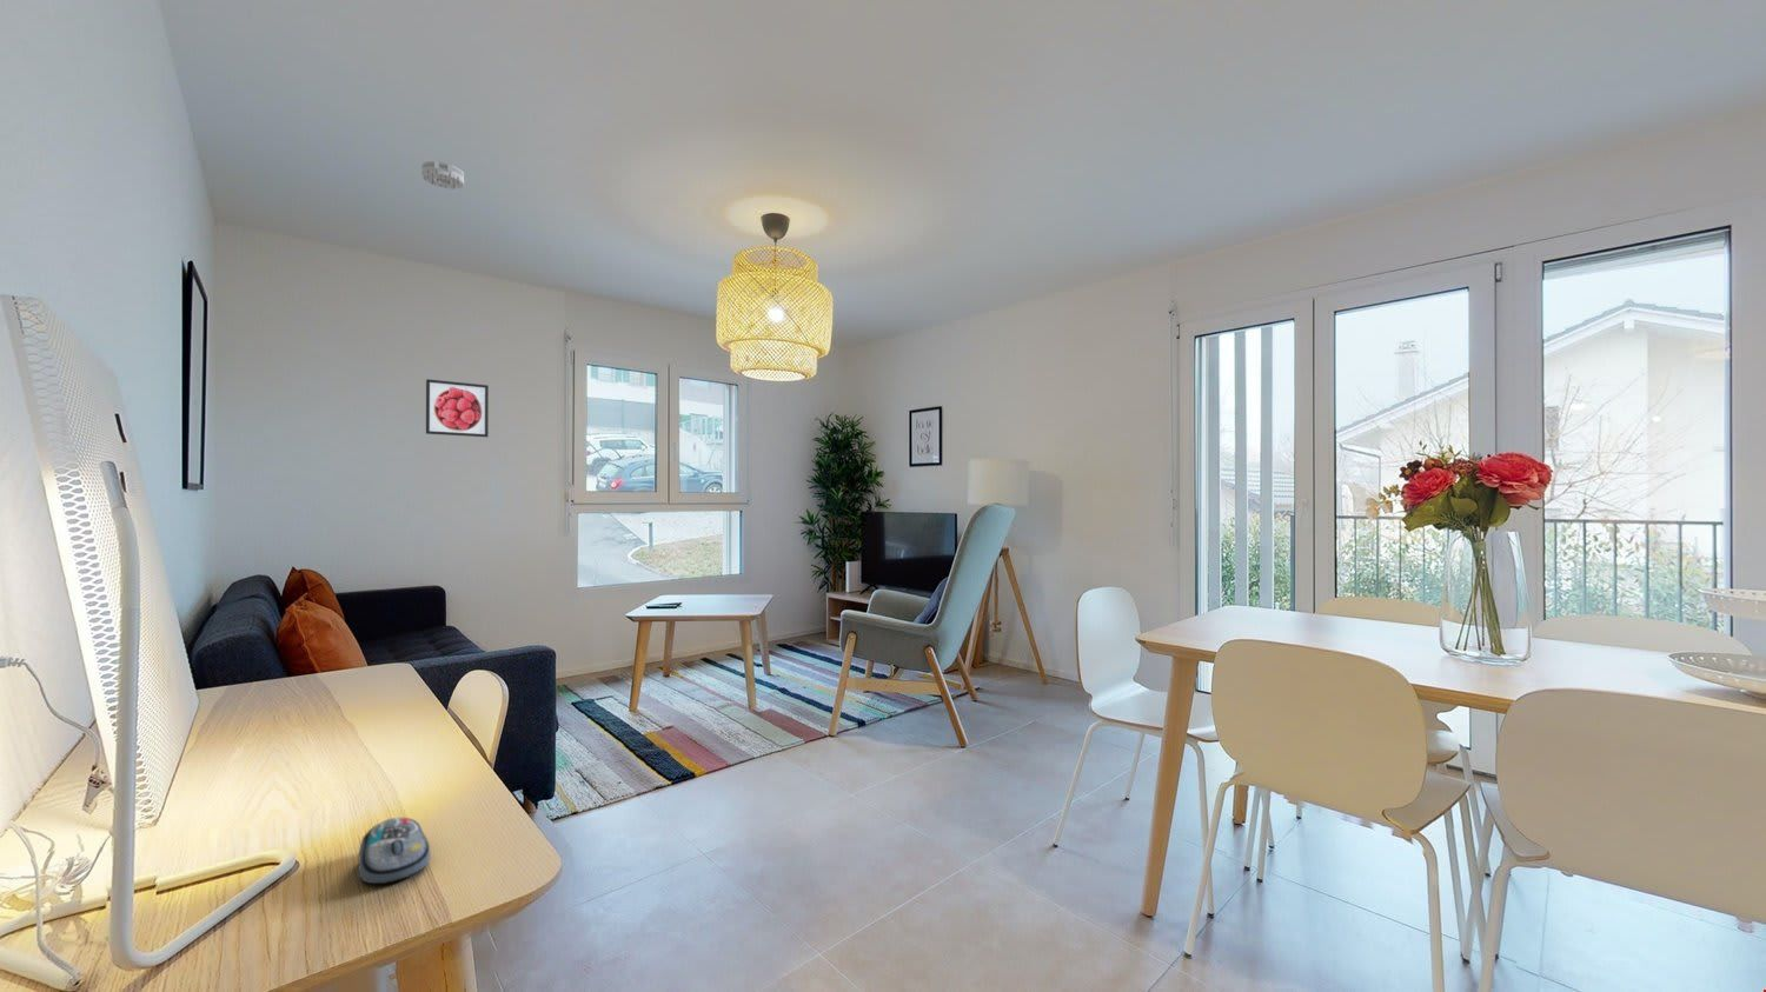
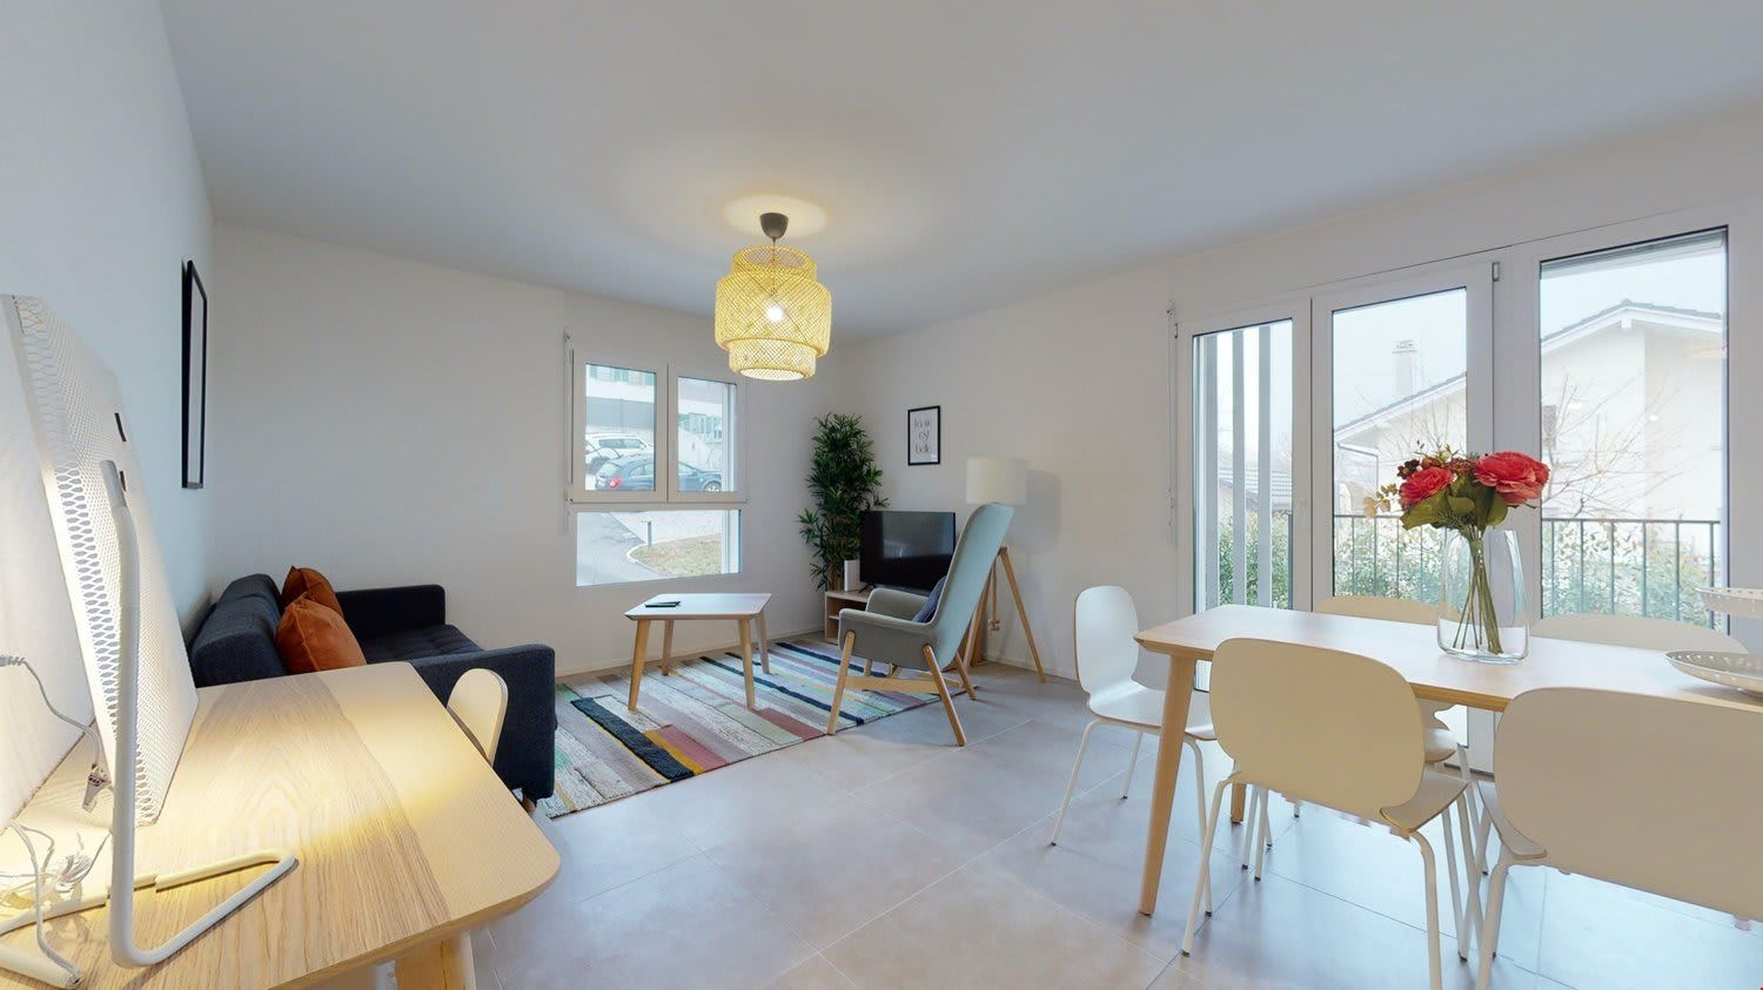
- smoke detector (443, 175)
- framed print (457, 409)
- computer mouse (393, 845)
